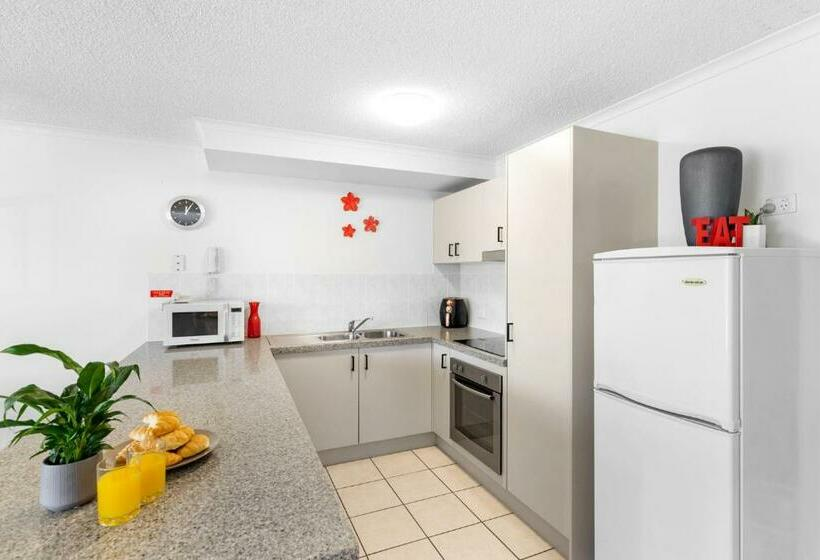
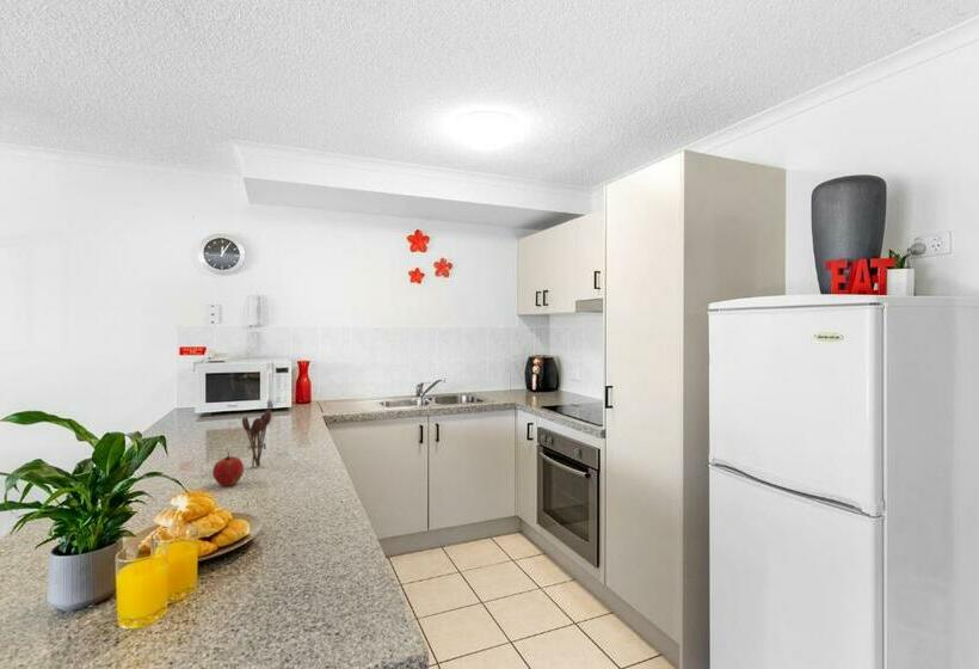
+ apple (228, 467)
+ utensil holder (258, 437)
